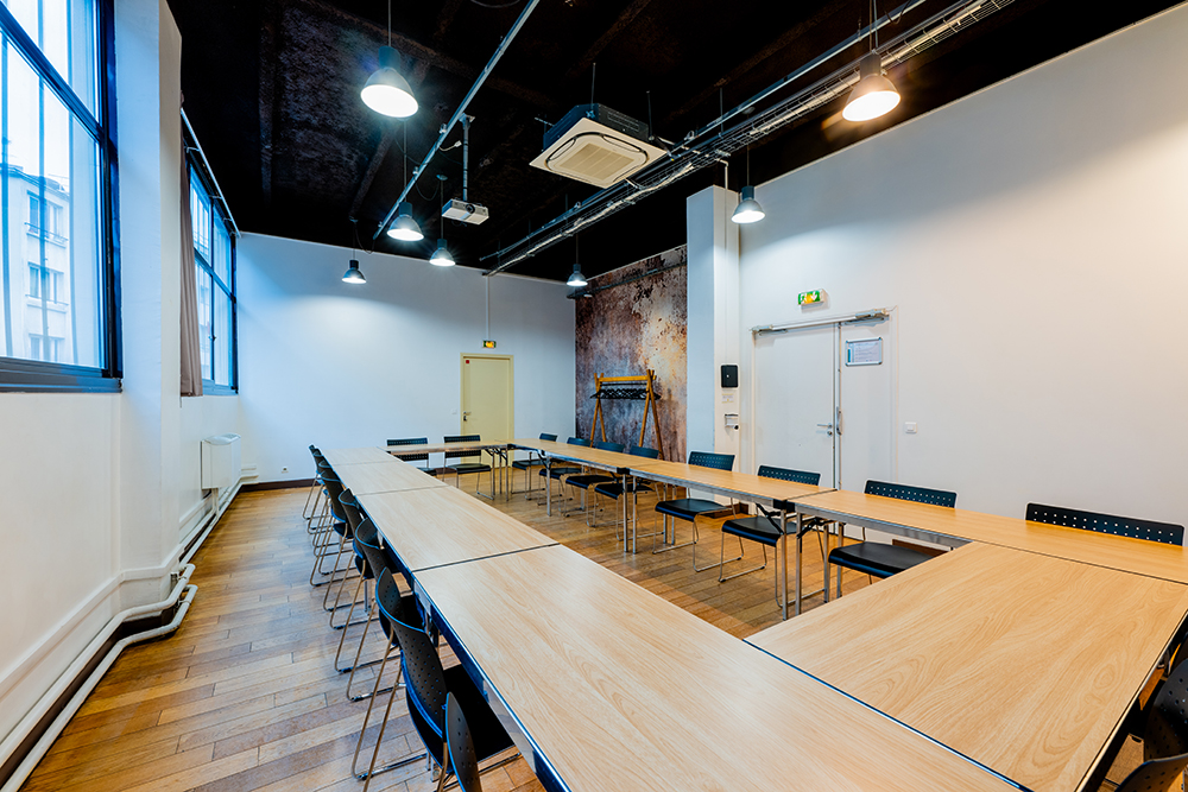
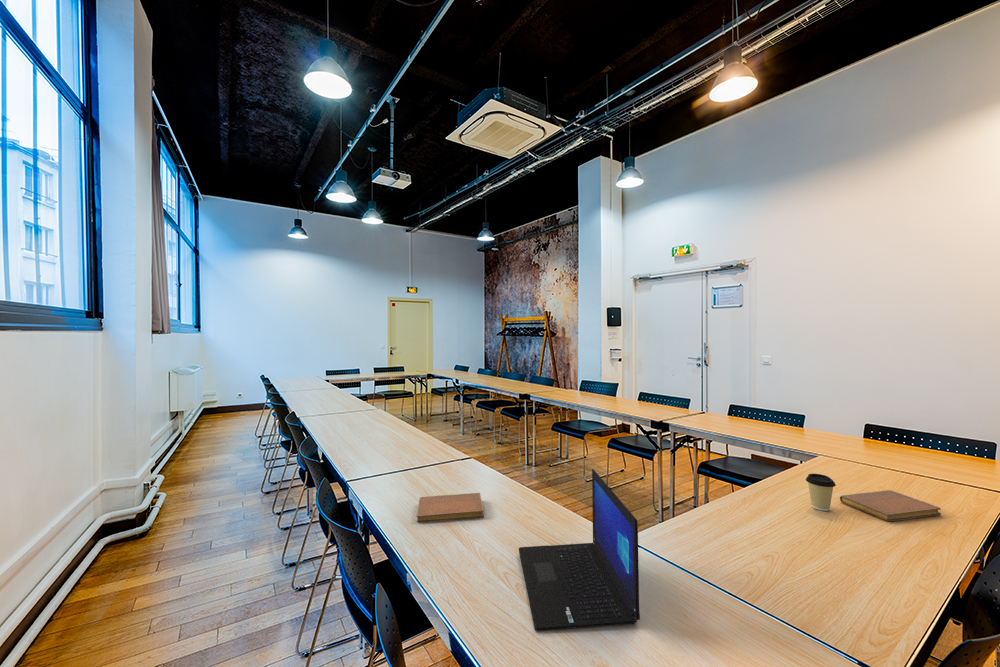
+ laptop (570, 544)
+ coffee cup (820, 492)
+ notebook (450, 506)
+ notebook (888, 504)
